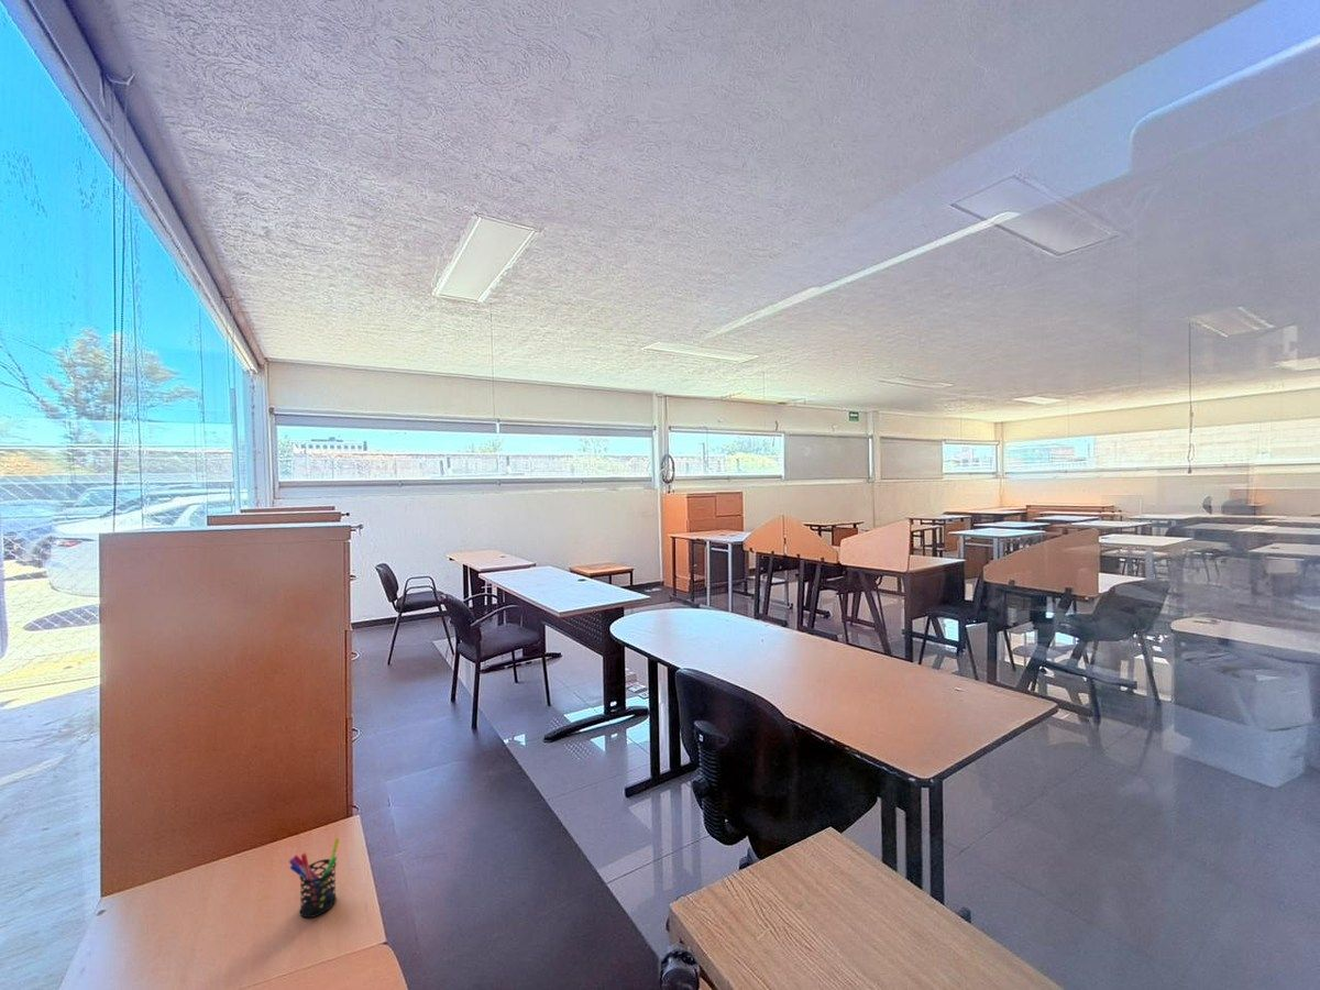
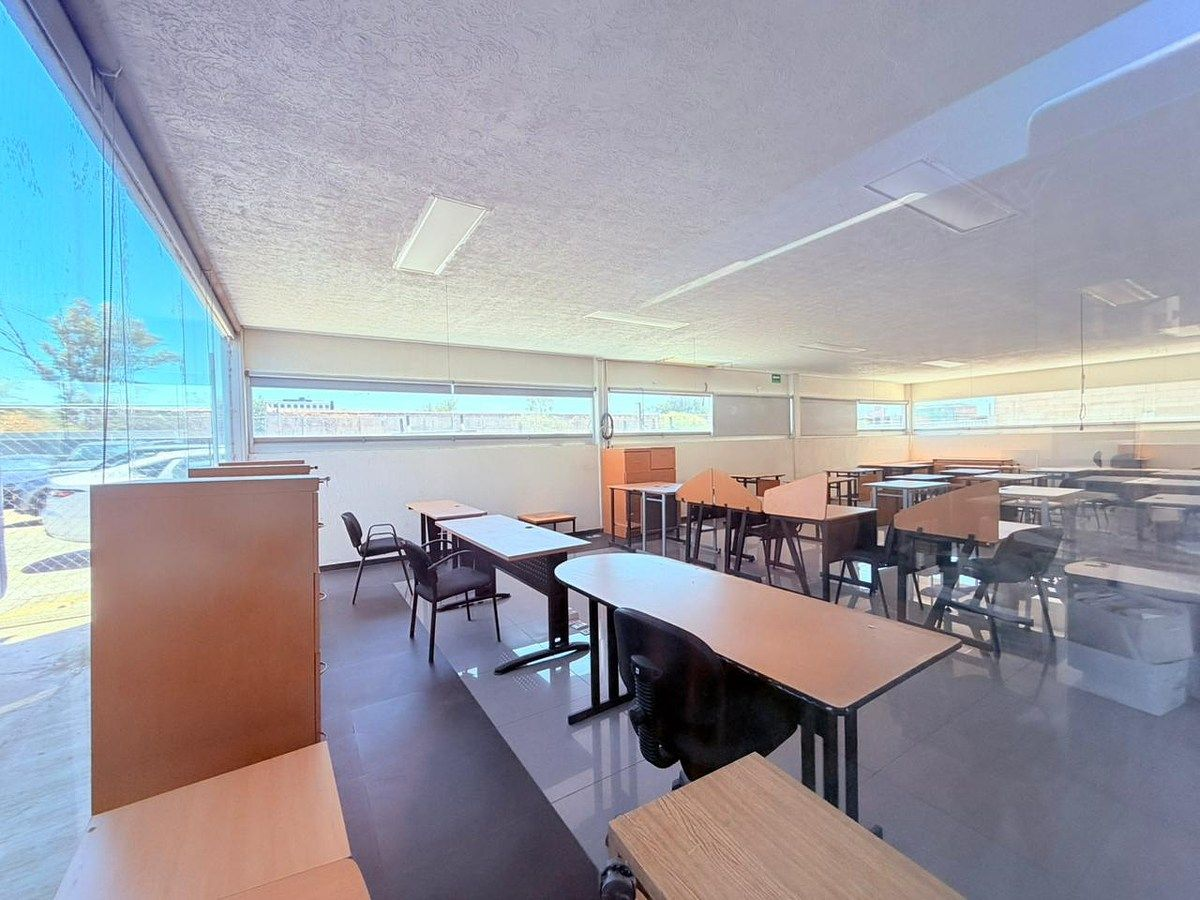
- pen holder (318, 877)
